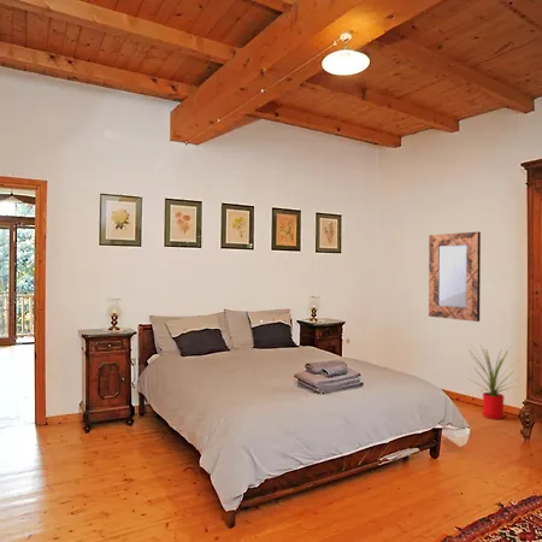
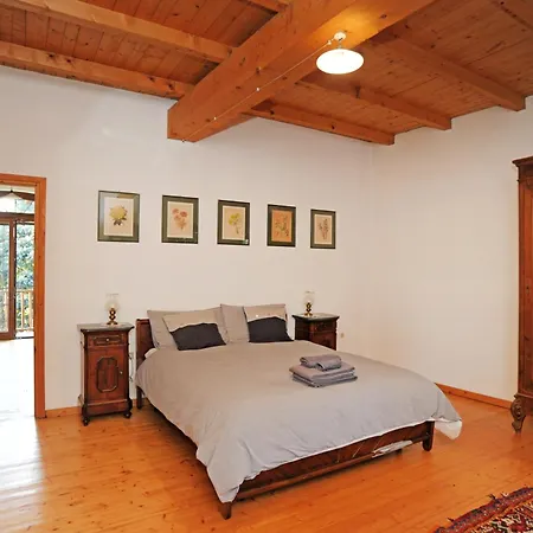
- house plant (494, 381)
- home mirror (453, 276)
